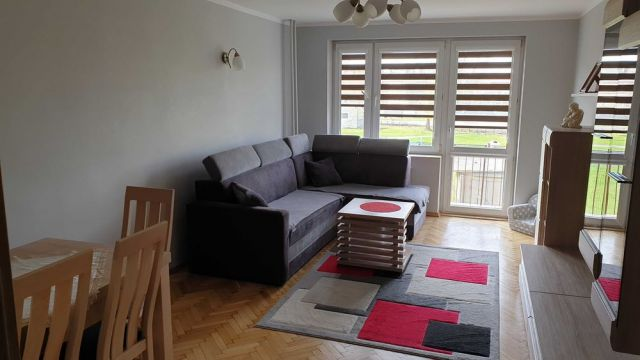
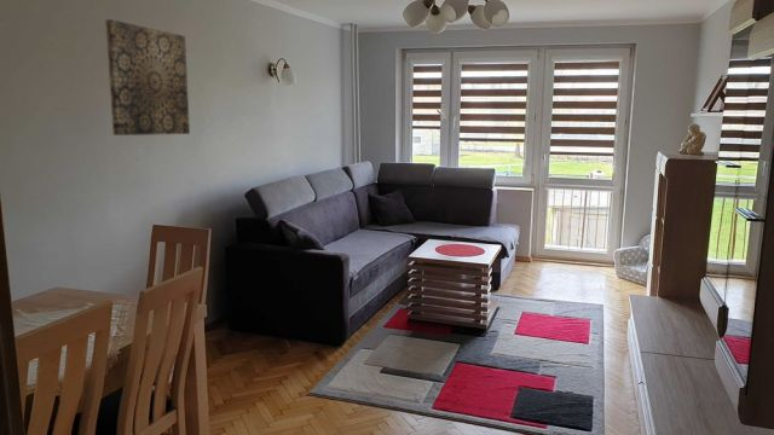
+ wall art (151, 82)
